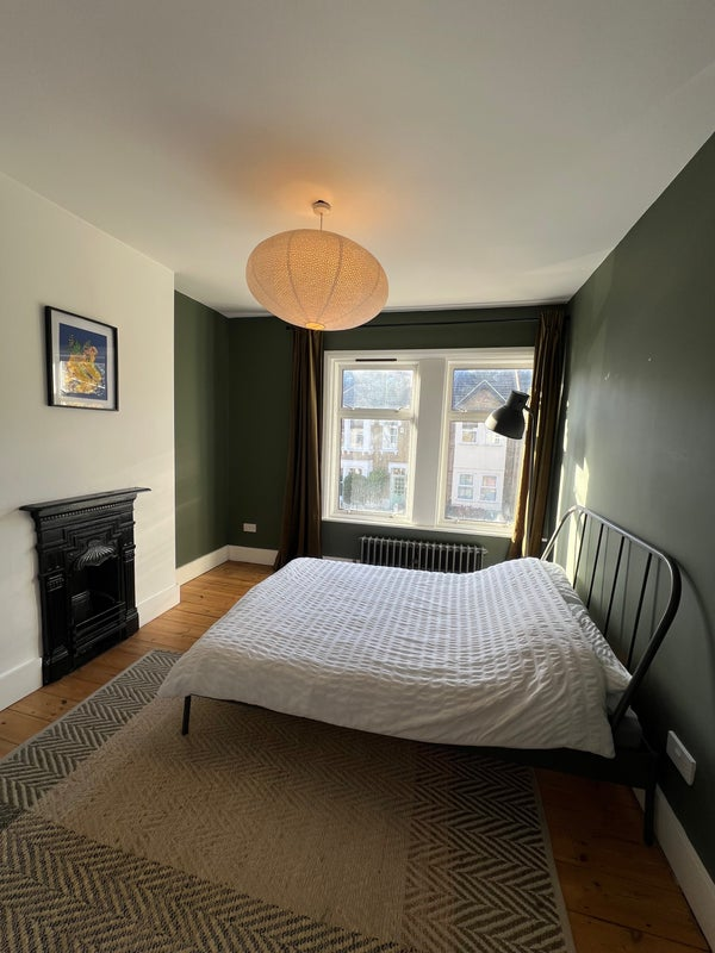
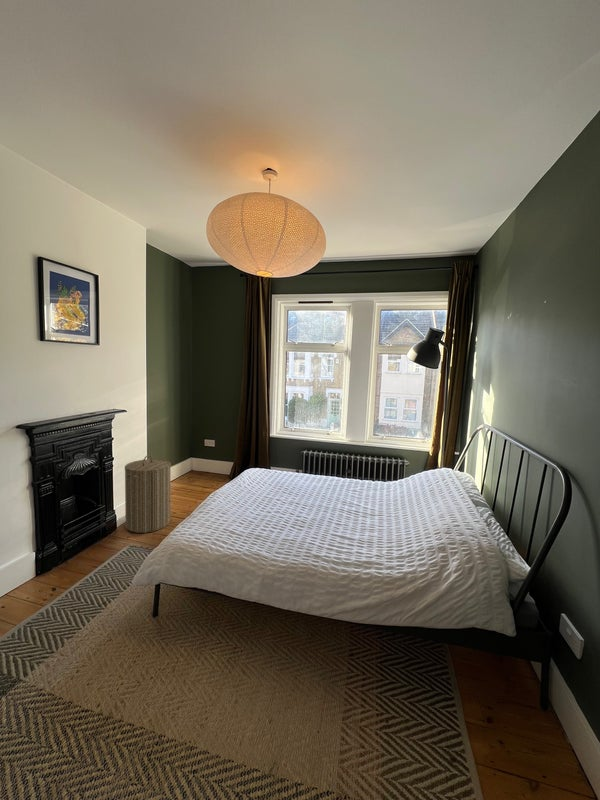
+ laundry hamper (148, 489)
